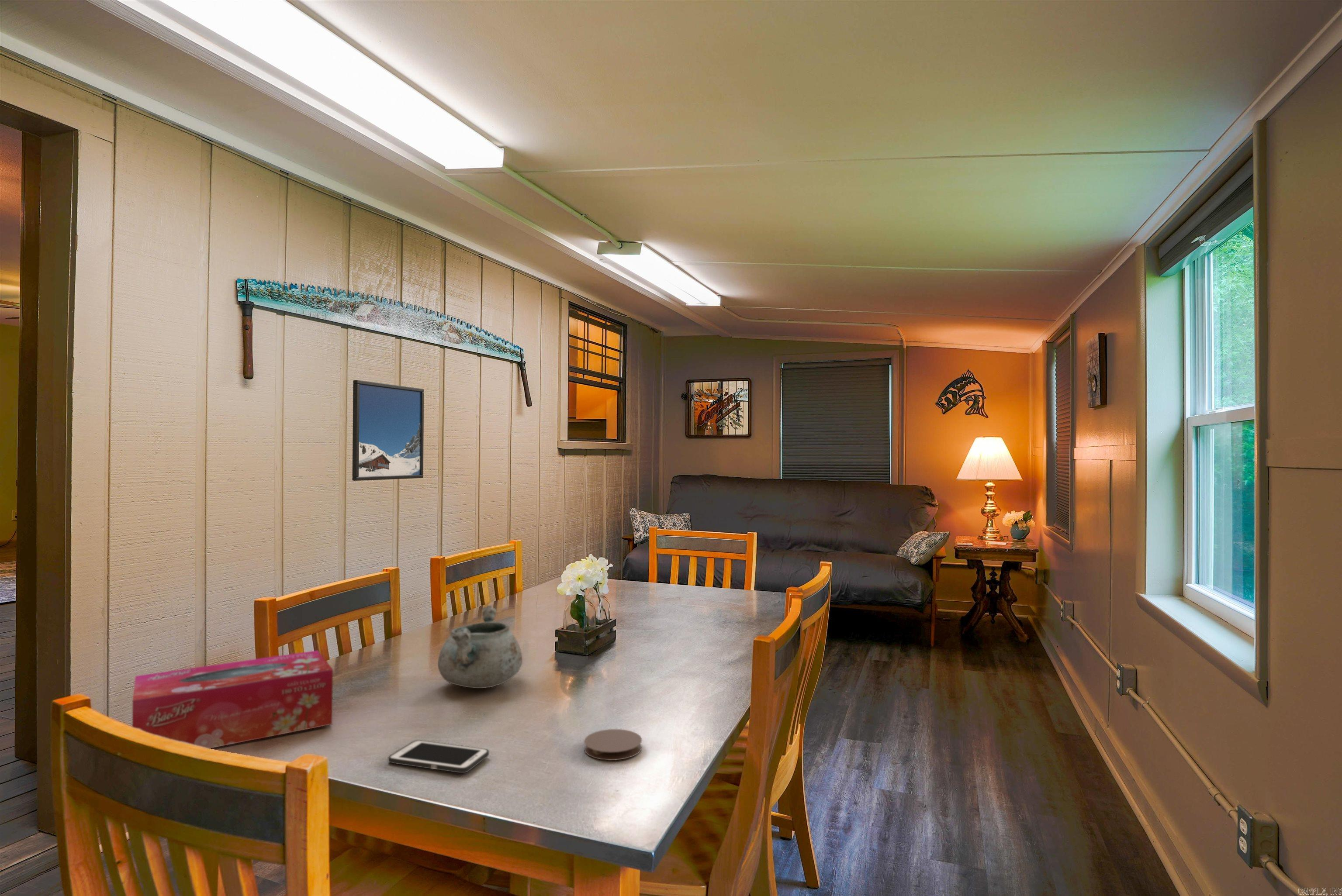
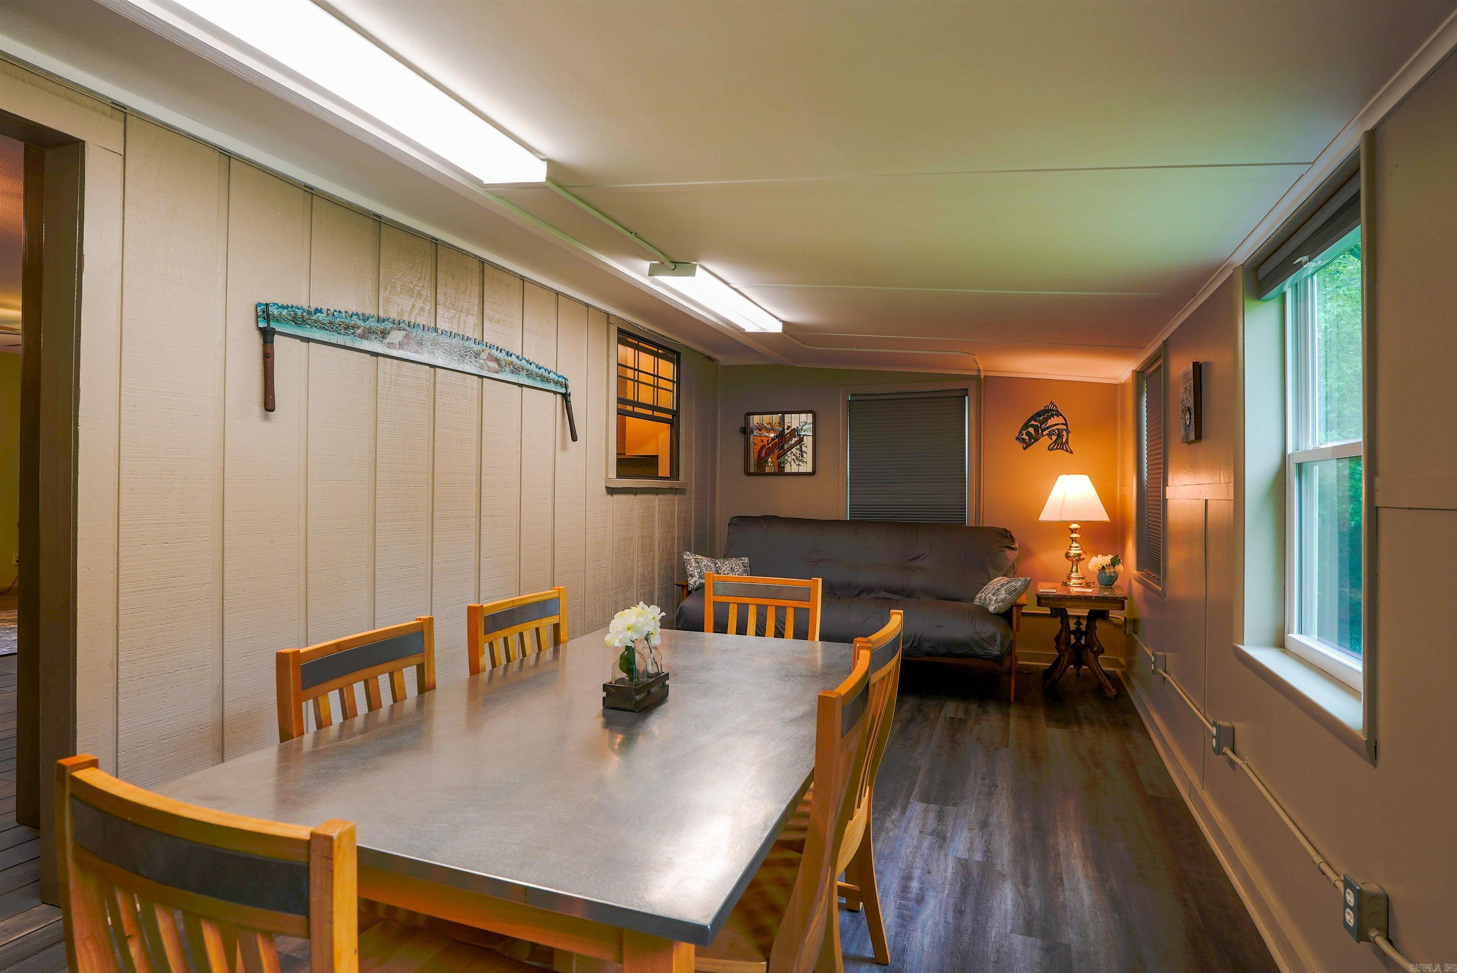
- bowl (481, 651)
- coaster (613, 744)
- tissue box (235, 700)
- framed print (390, 432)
- cell phone (439, 756)
